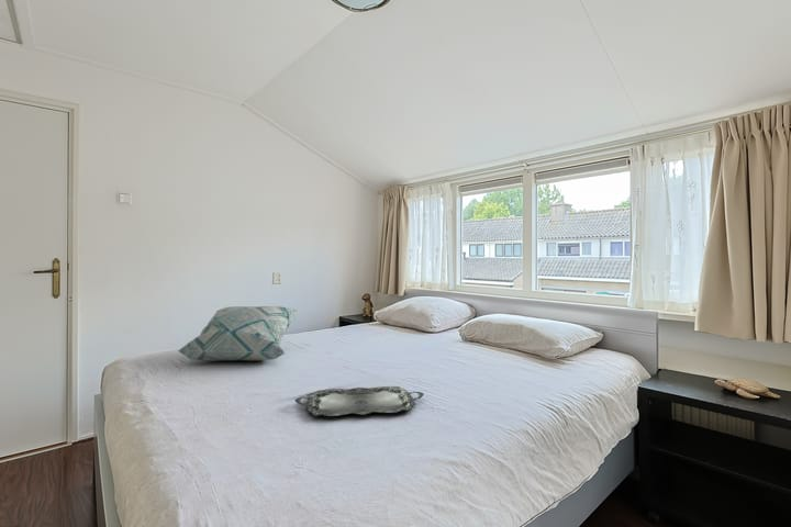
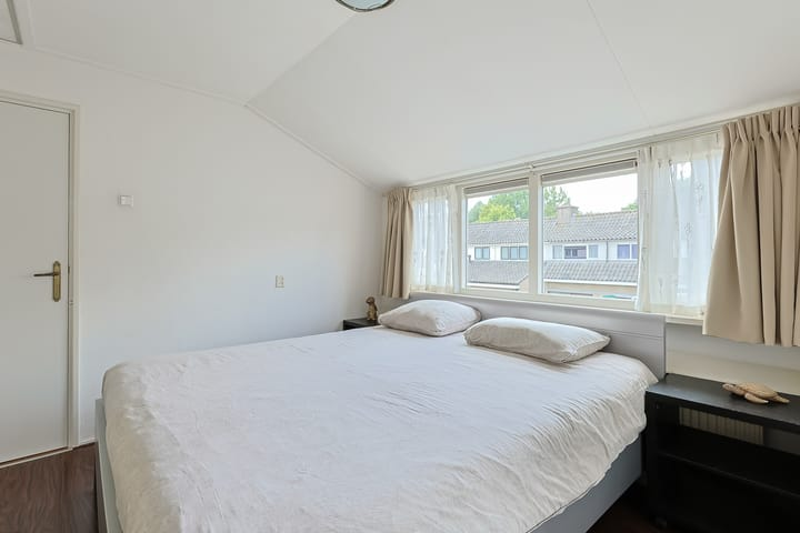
- serving tray (360, 400)
- decorative pillow (246, 332)
